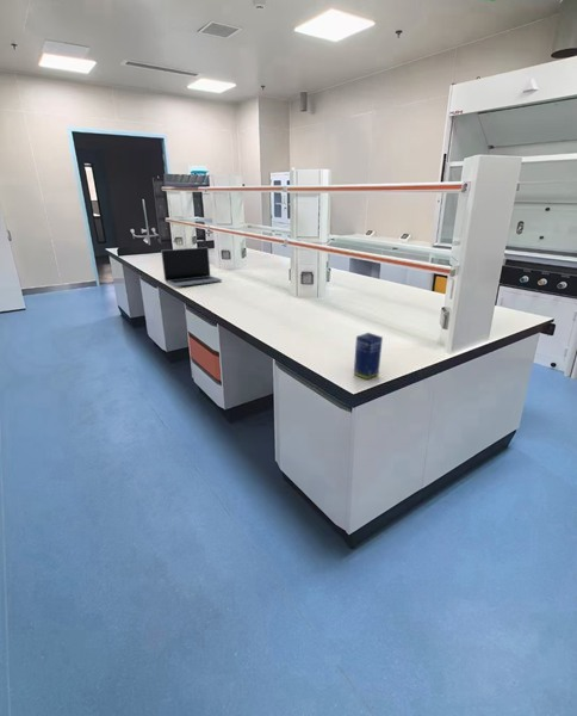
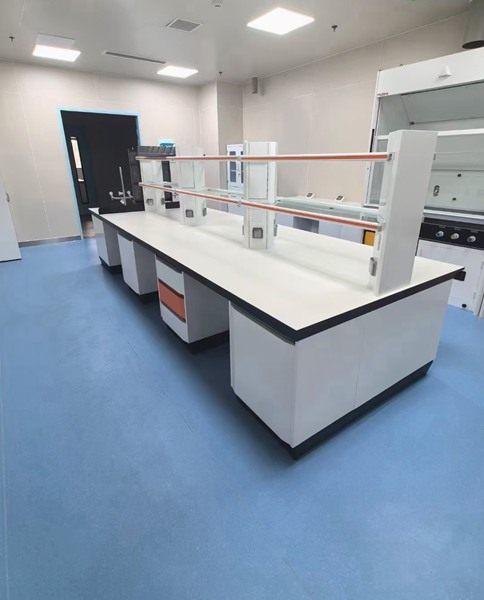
- medicine box (367, 356)
- laptop (192, 266)
